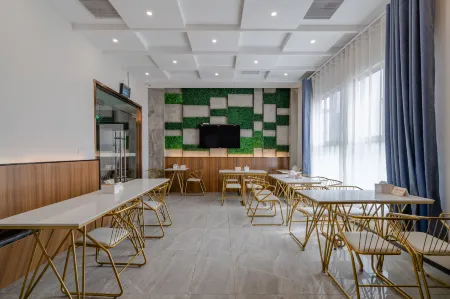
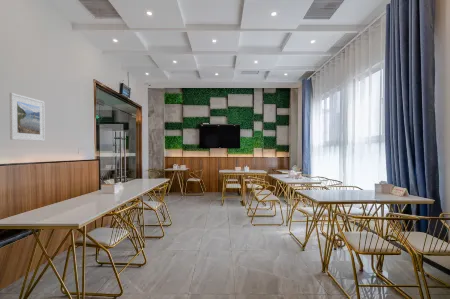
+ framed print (28, 118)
